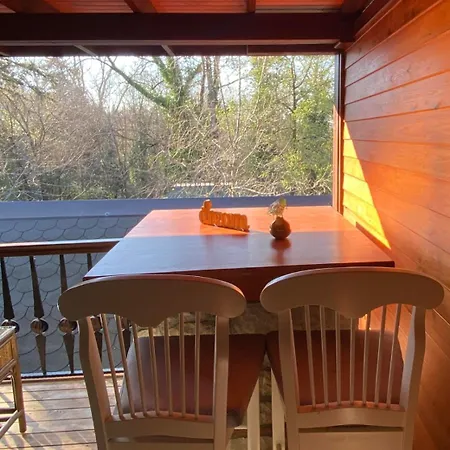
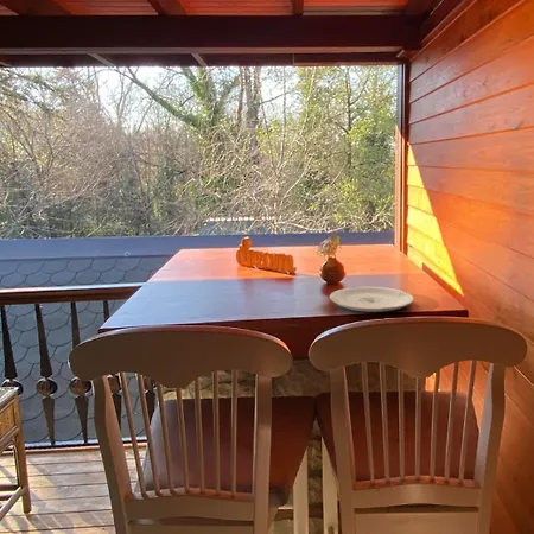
+ plate (370, 299)
